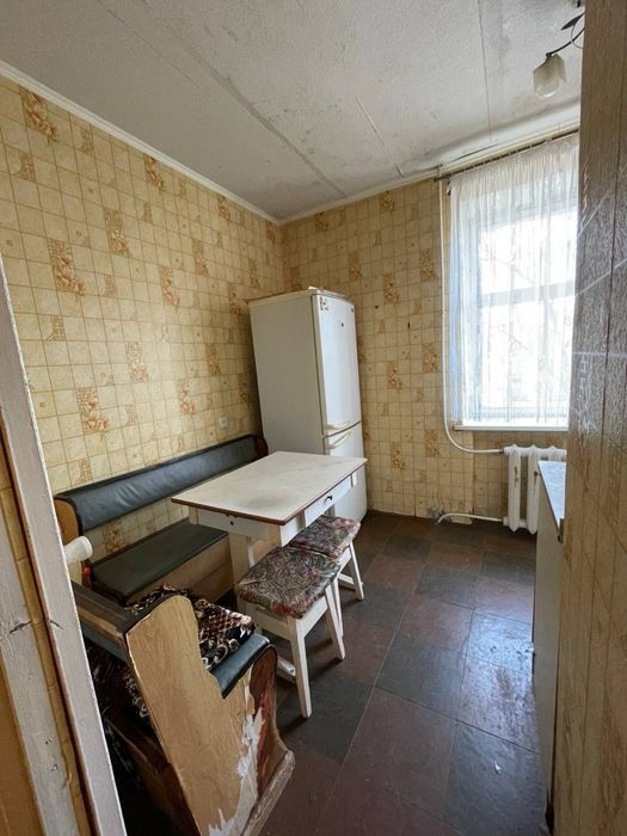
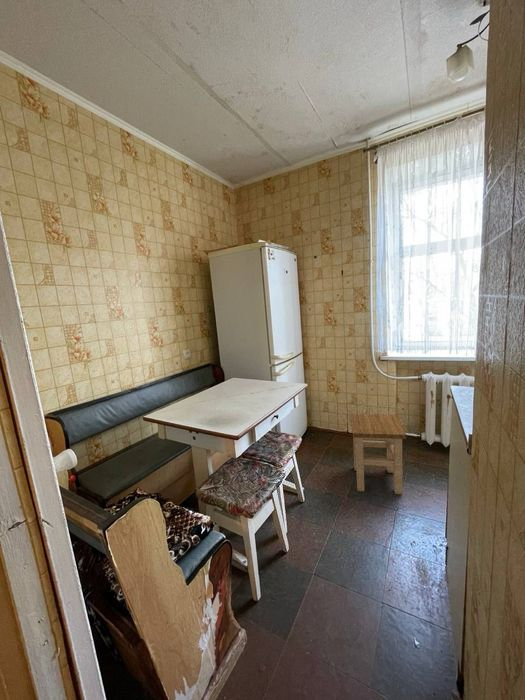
+ stool (375, 446)
